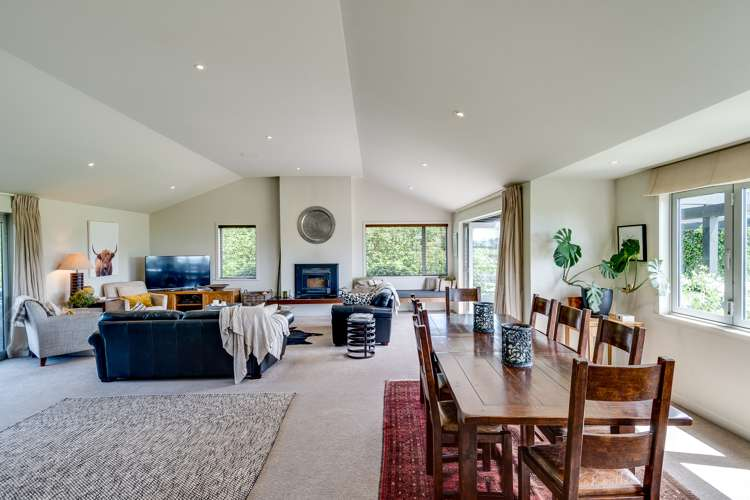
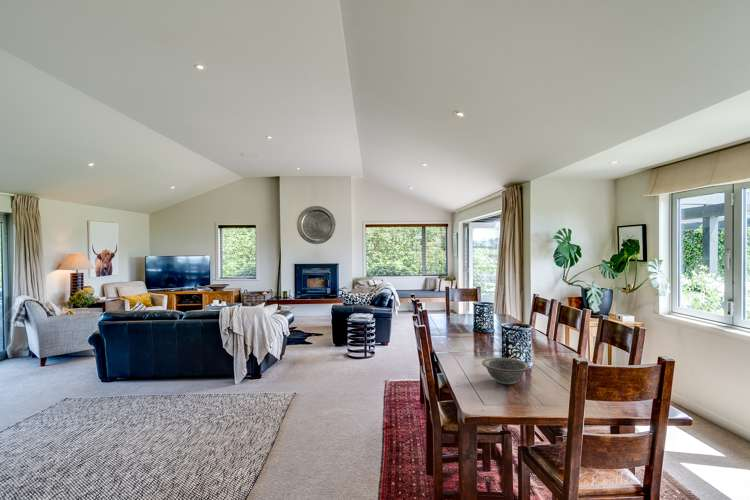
+ decorative bowl (505, 372)
